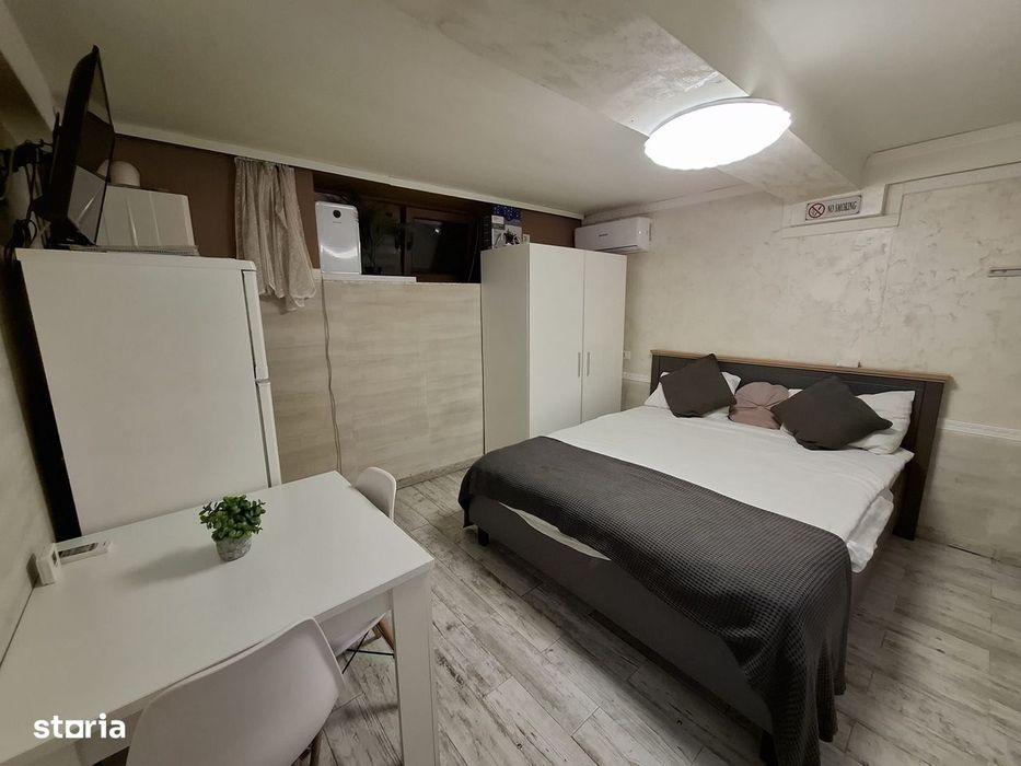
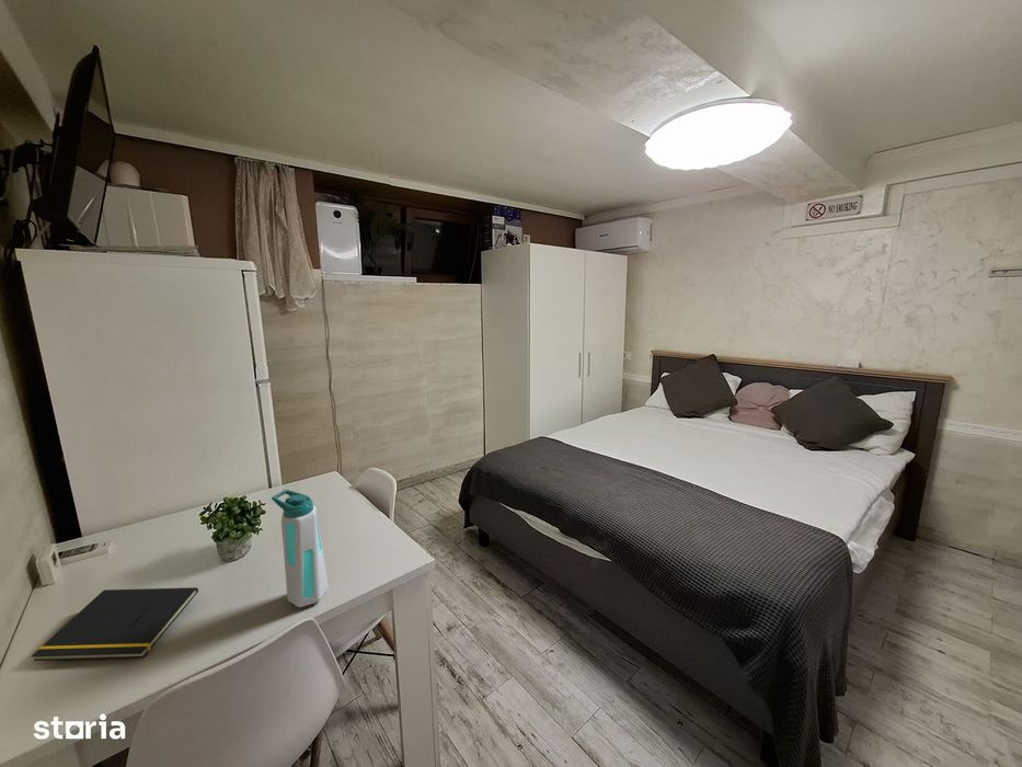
+ water bottle (300, 547)
+ notepad (122, 620)
